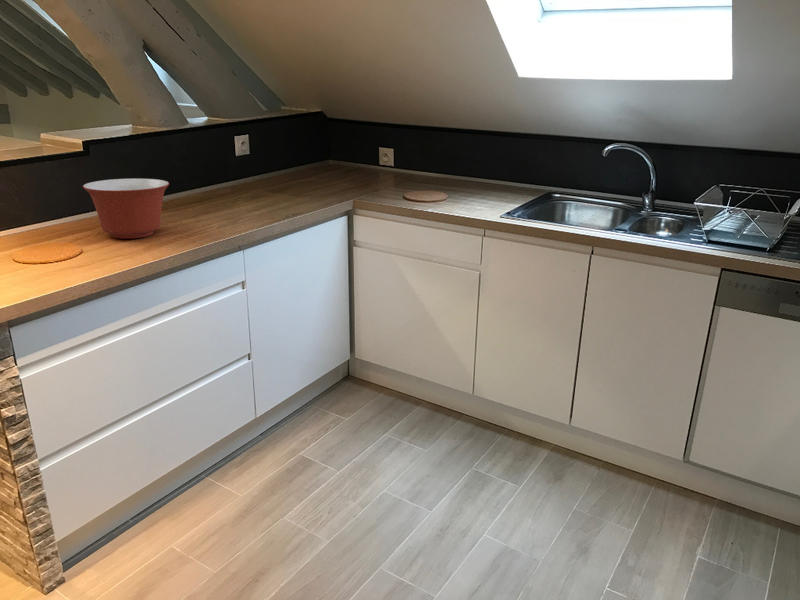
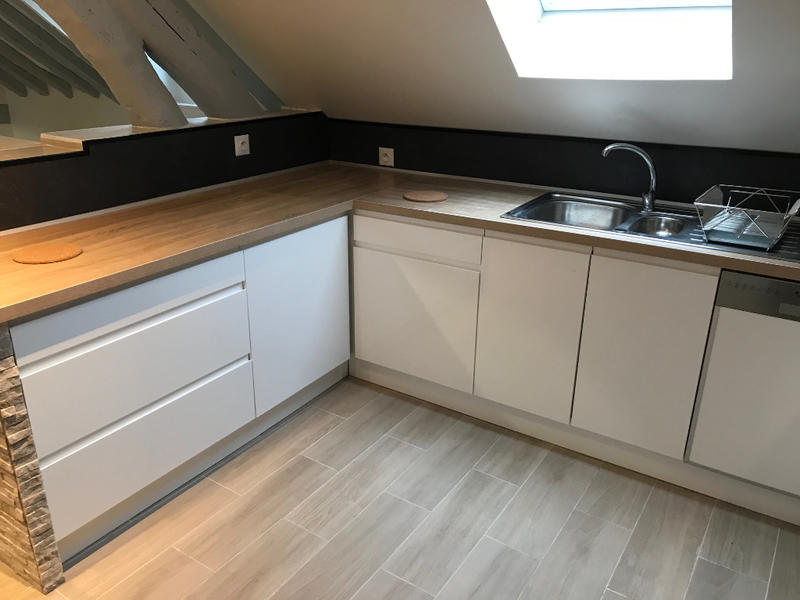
- mixing bowl (129, 209)
